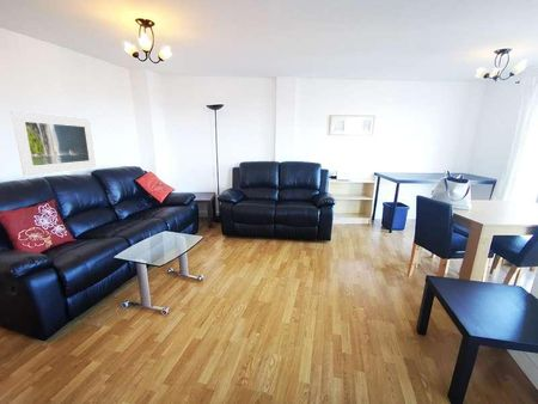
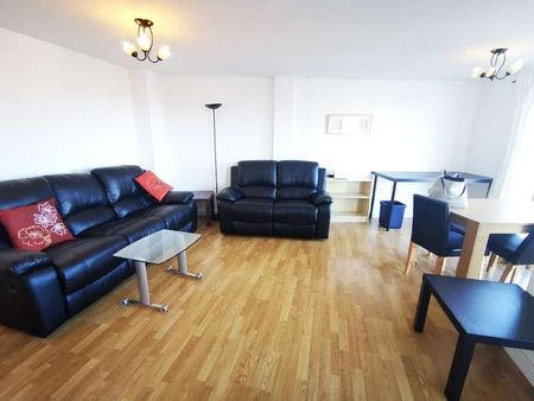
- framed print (61, 143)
